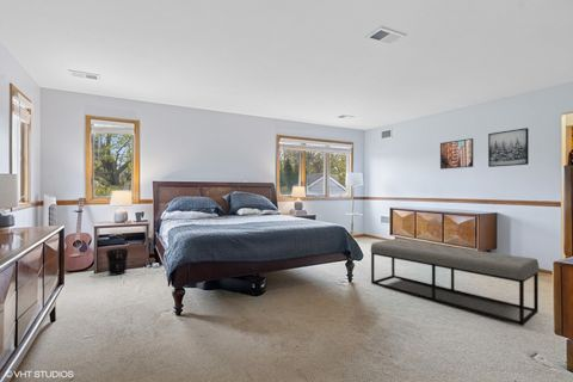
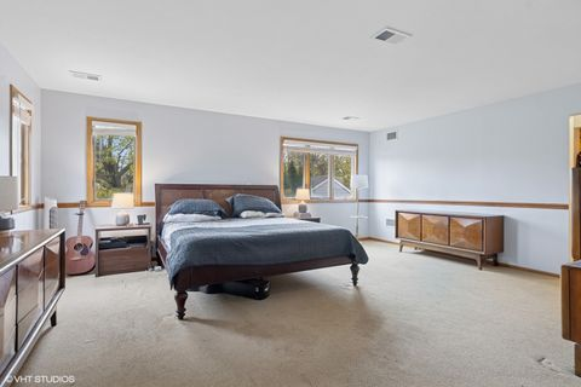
- wastebasket (117, 261)
- wall art (507, 148)
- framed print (456, 154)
- bench (445, 267)
